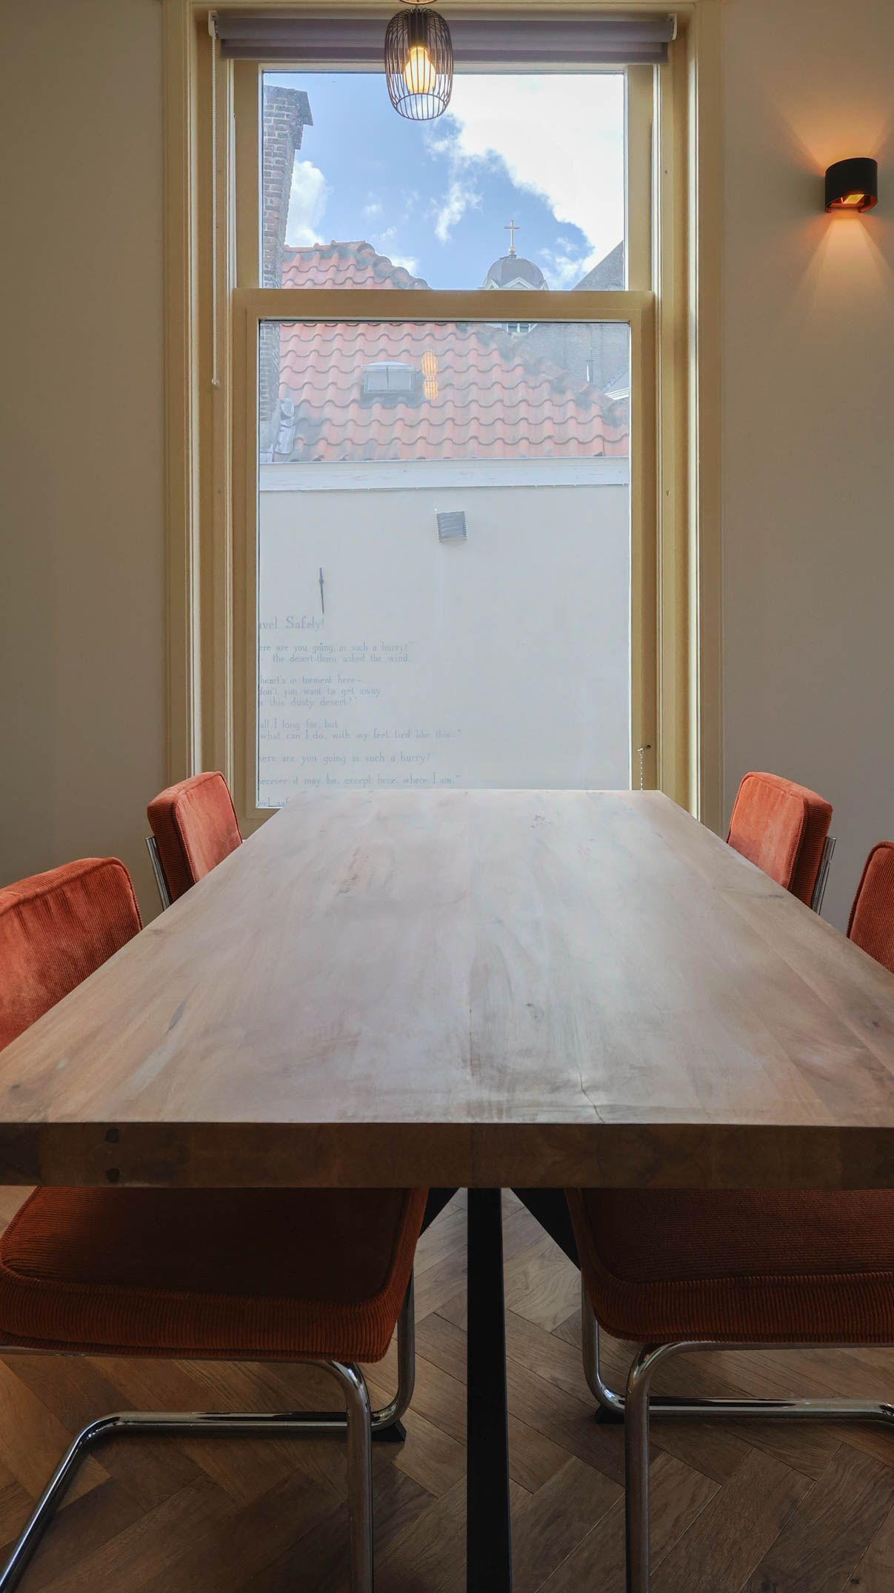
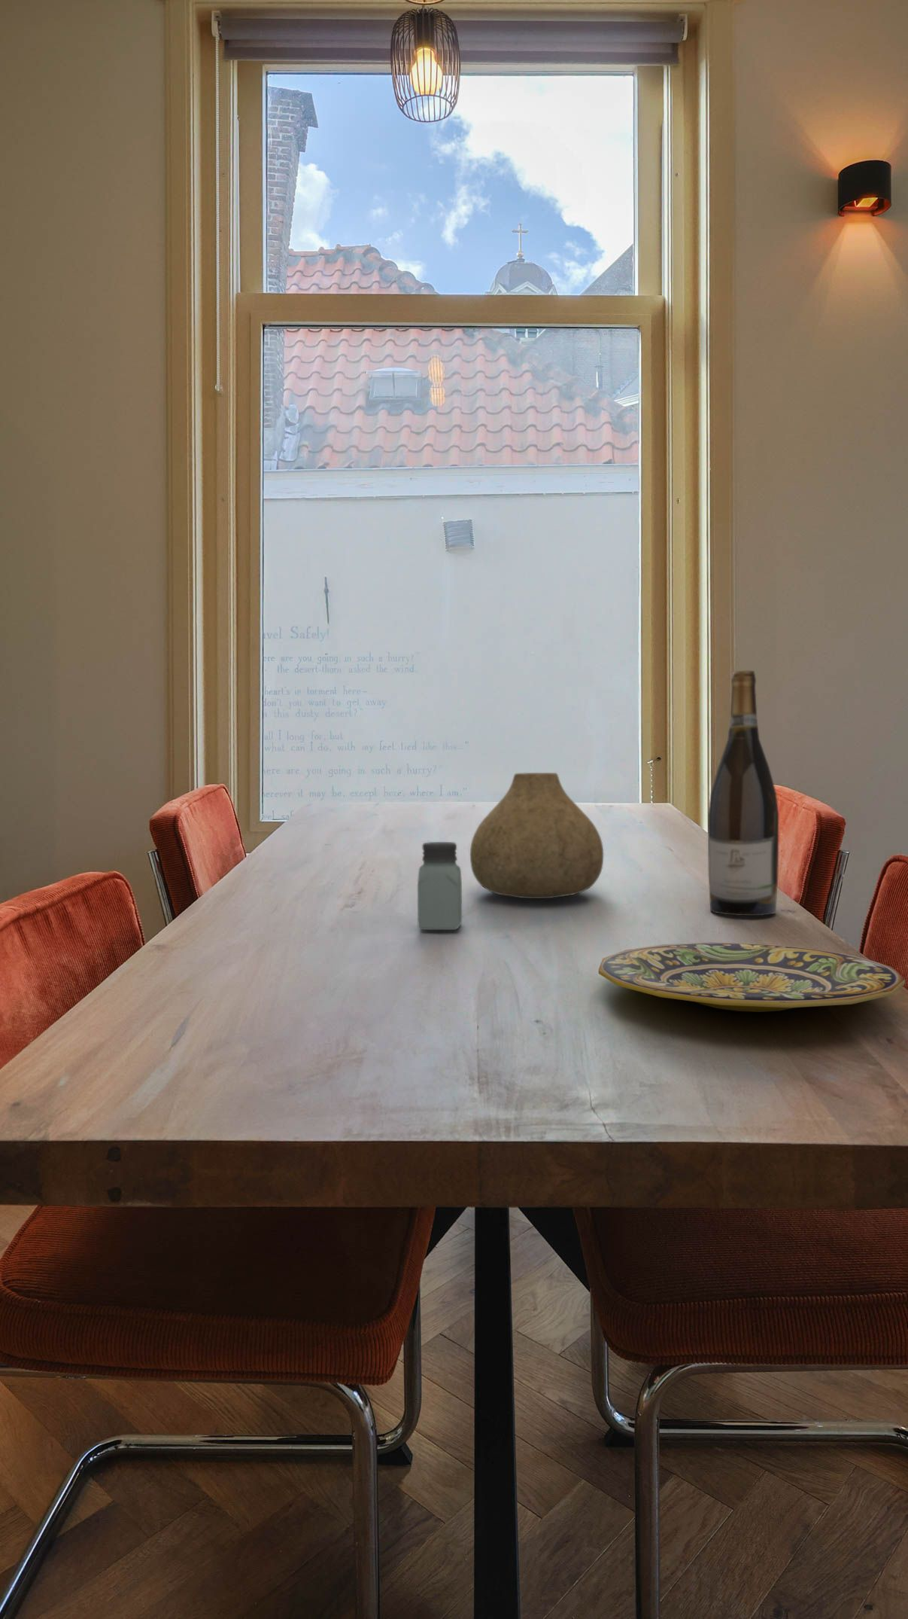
+ vase (536, 834)
+ wine bottle (742, 792)
+ plate (745, 983)
+ saltshaker (439, 885)
